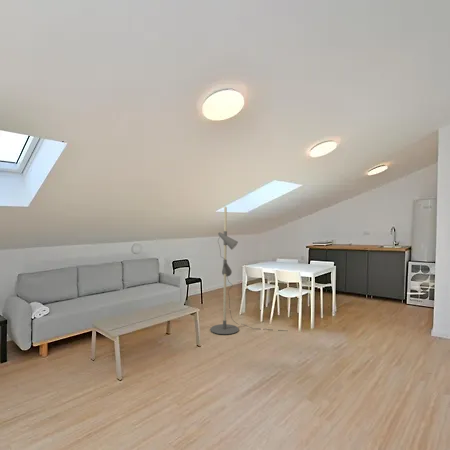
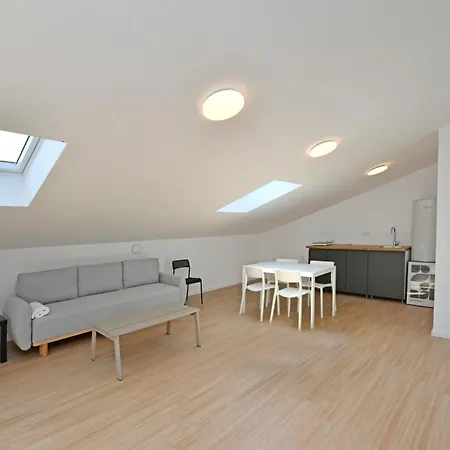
- floor lamp (231, 271)
